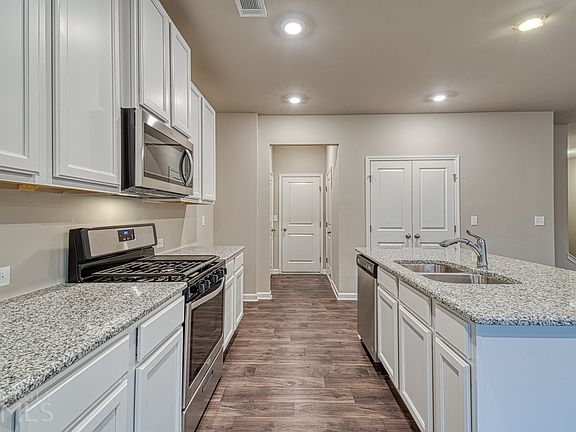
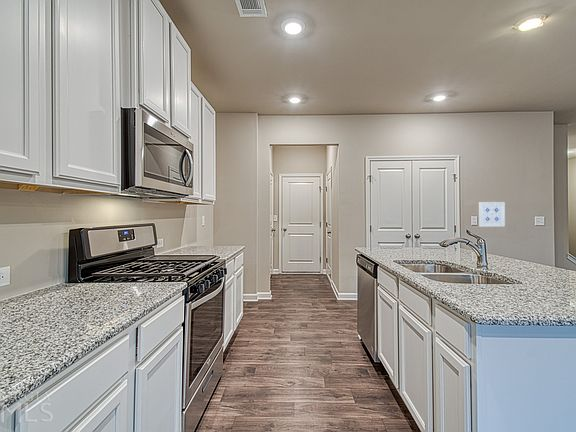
+ wall art (491, 214)
